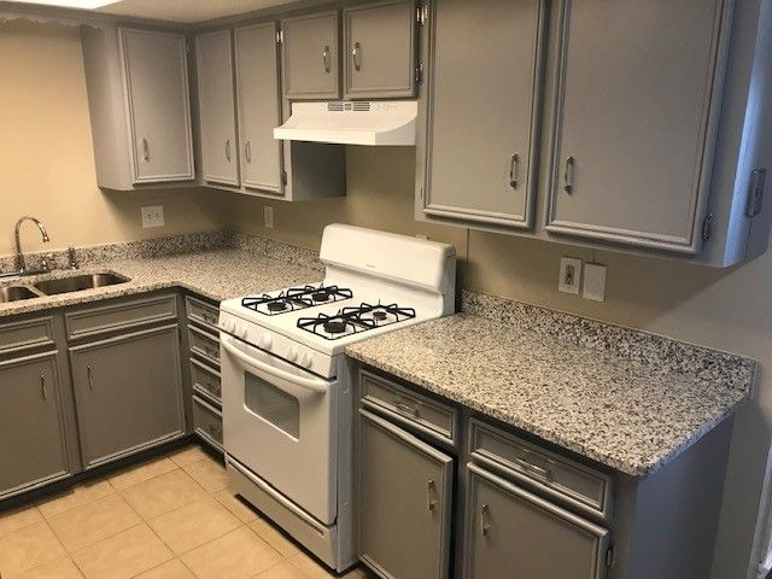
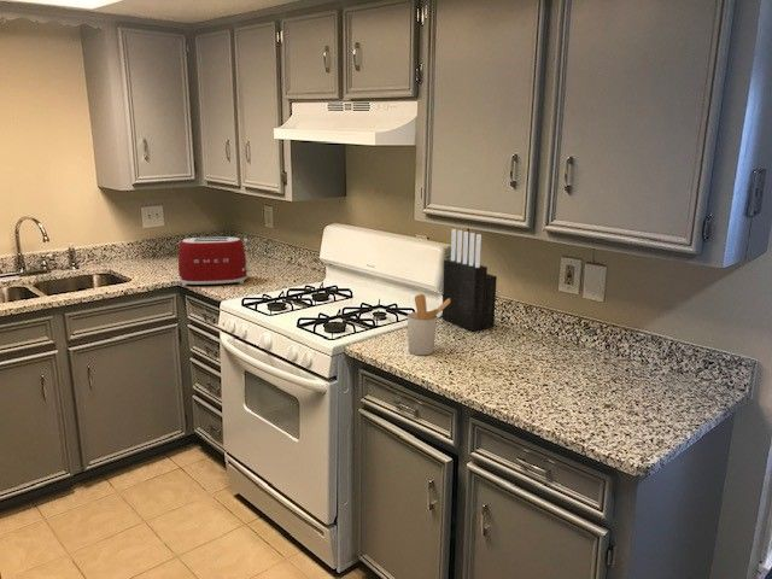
+ utensil holder (429, 324)
+ toaster (214, 259)
+ knife block (472, 277)
